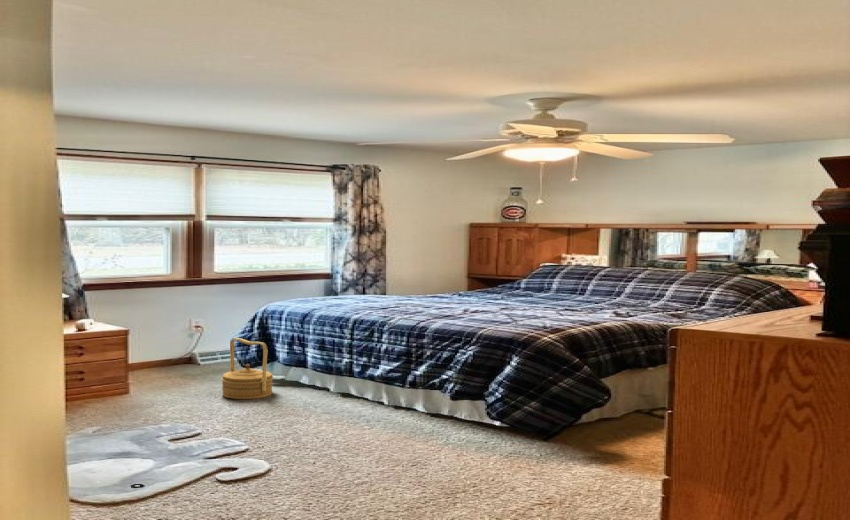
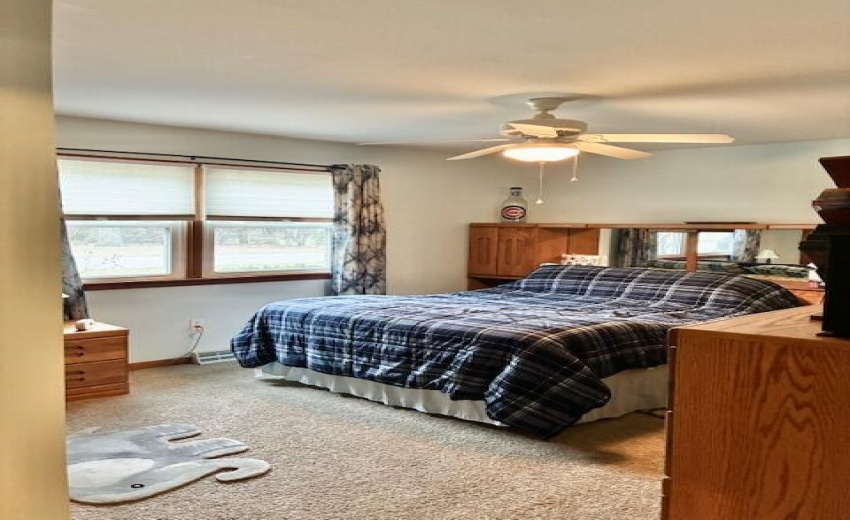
- basket (247, 367)
